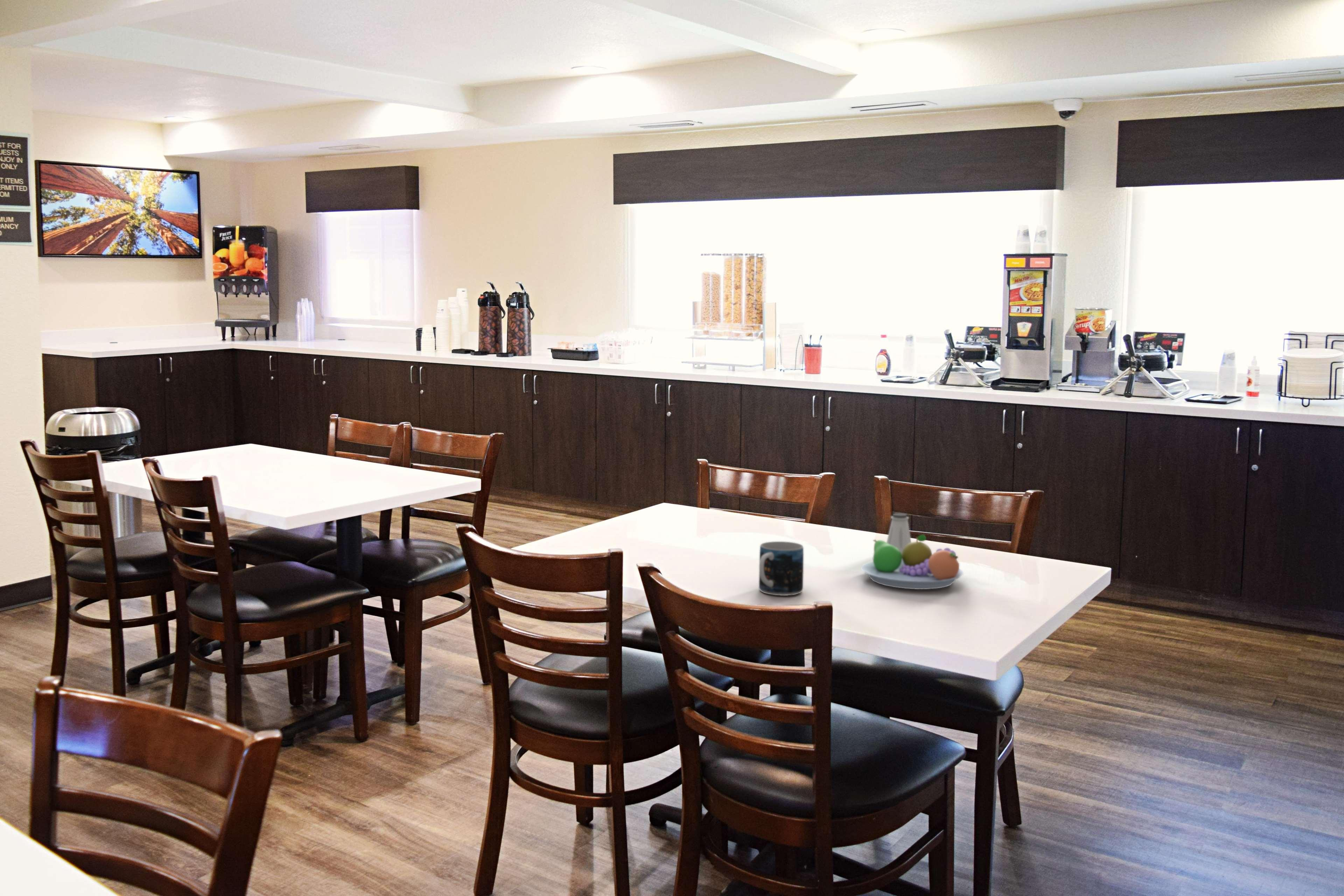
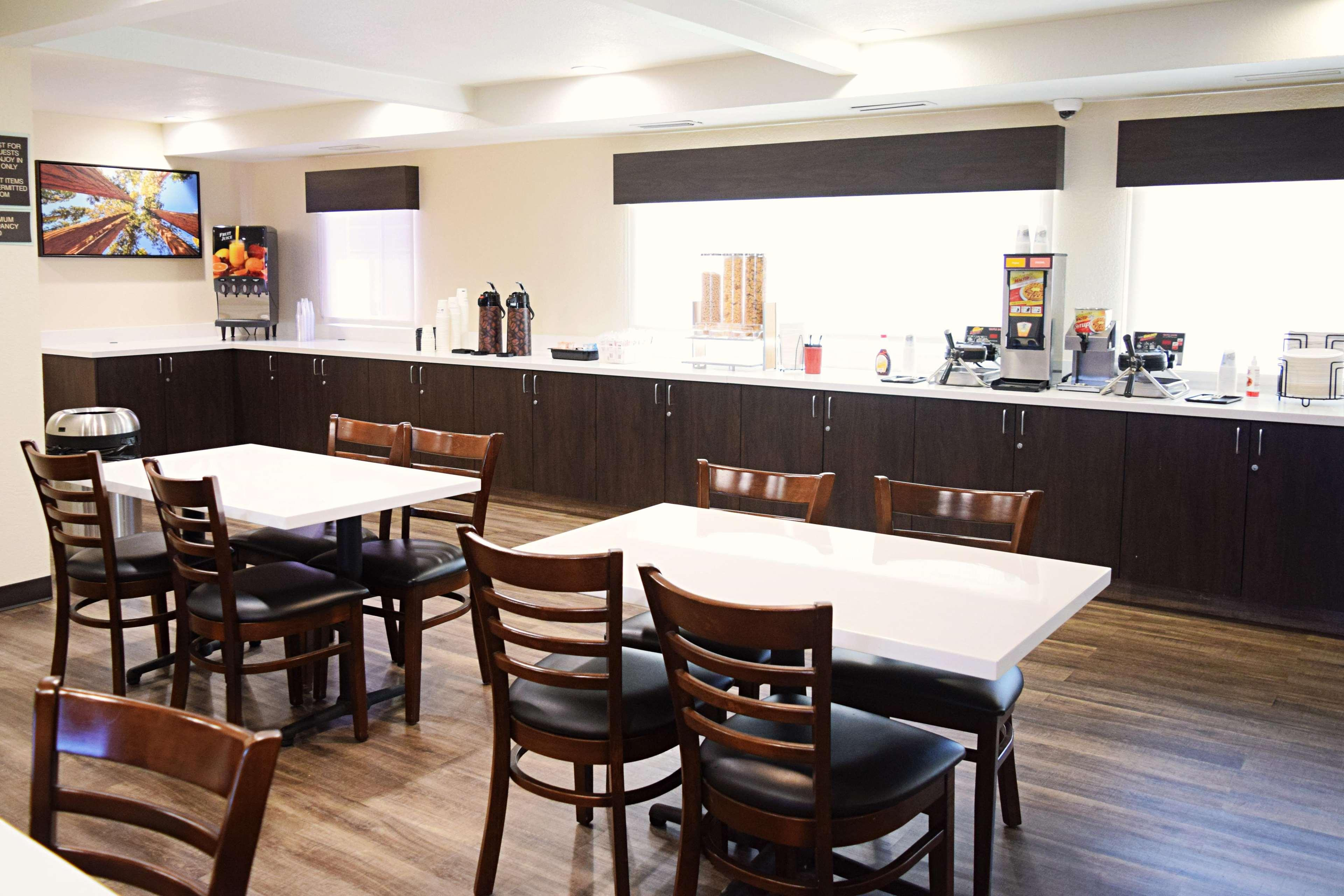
- saltshaker (899, 534)
- mug (776, 570)
- fruit bowl (910, 559)
